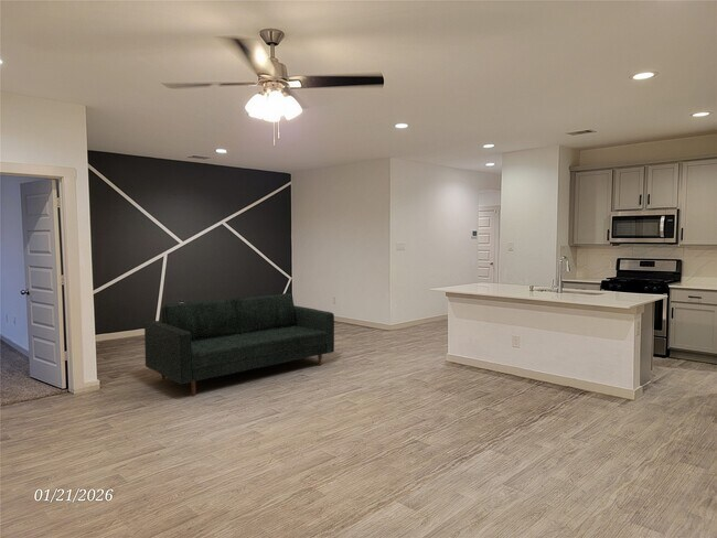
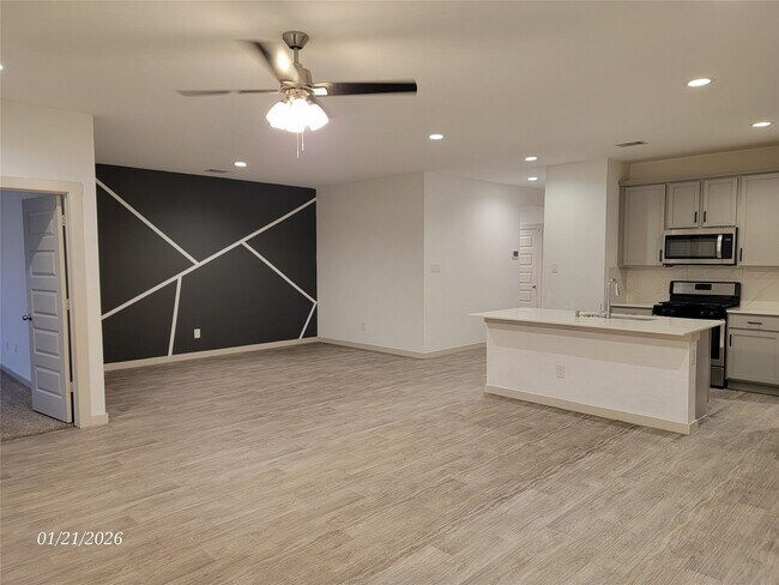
- sofa (245, 335)
